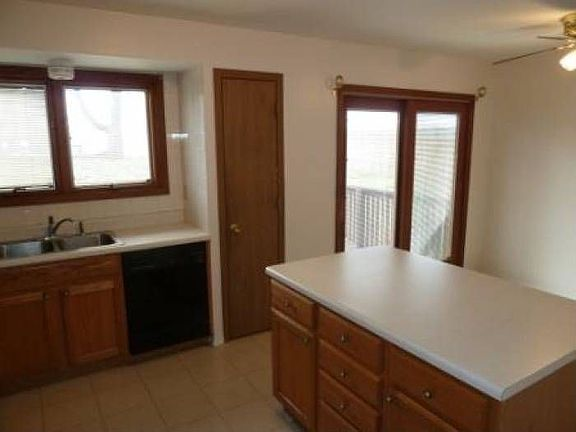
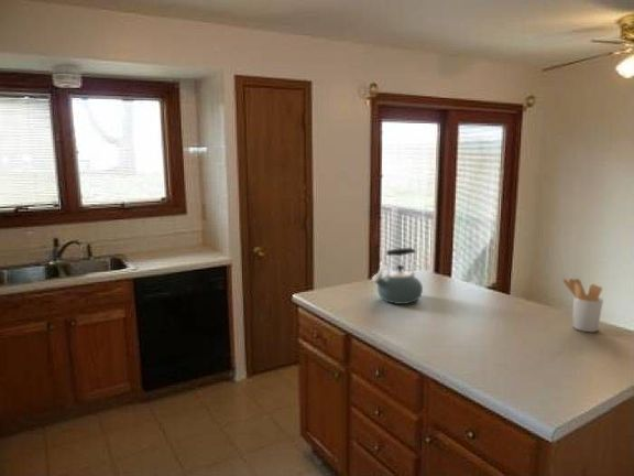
+ kettle (396, 274)
+ utensil holder (581, 303)
